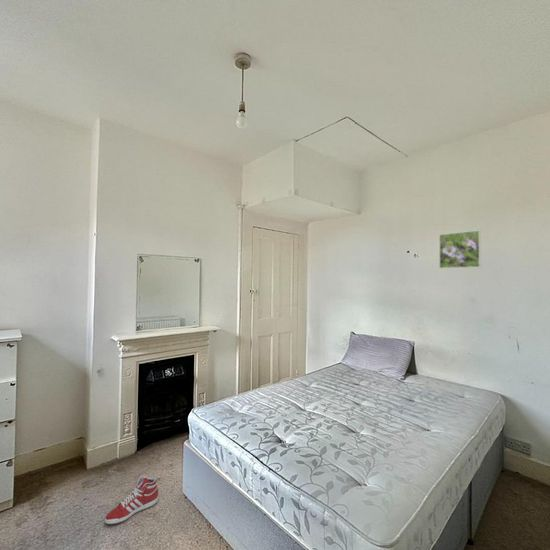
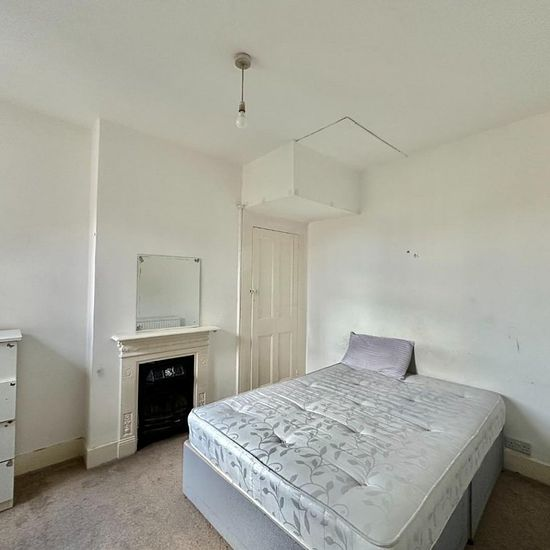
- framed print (459, 250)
- sneaker (132, 497)
